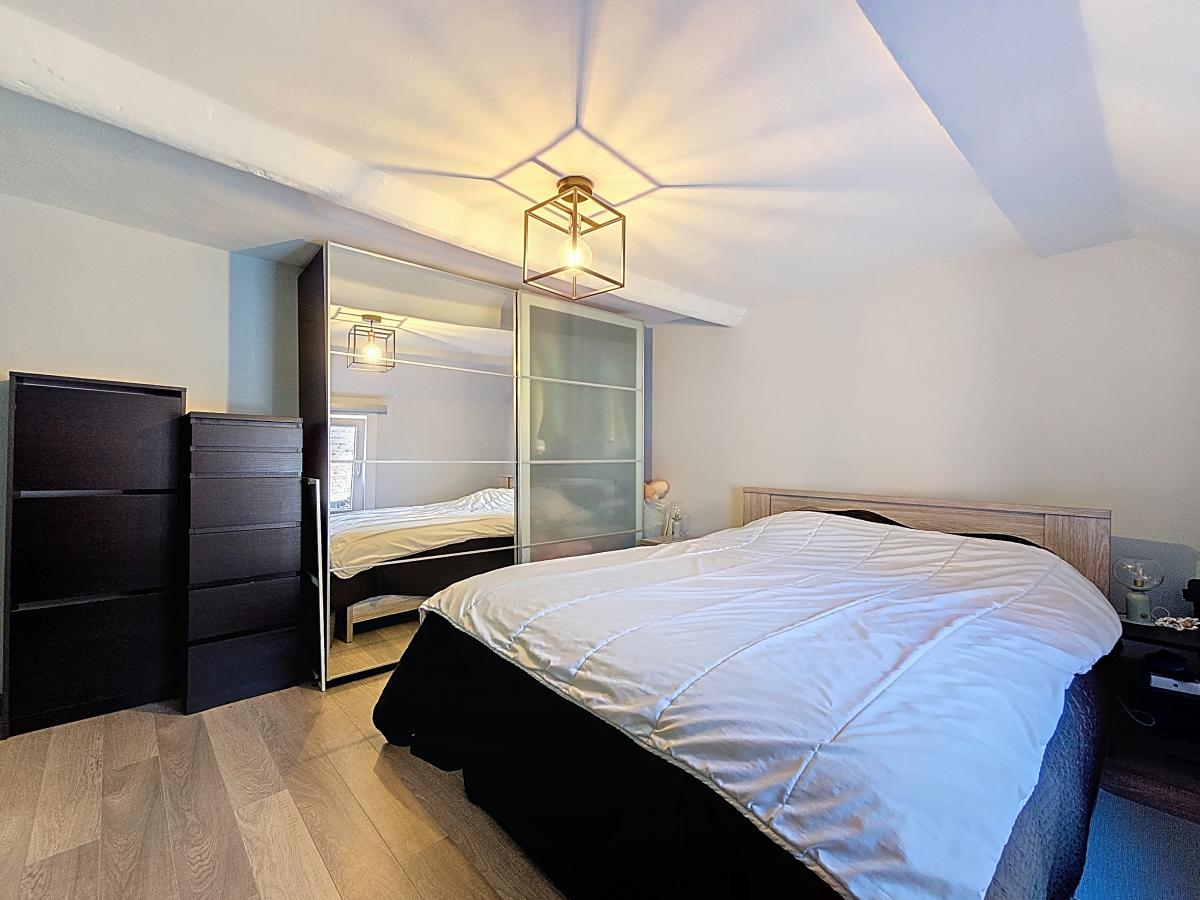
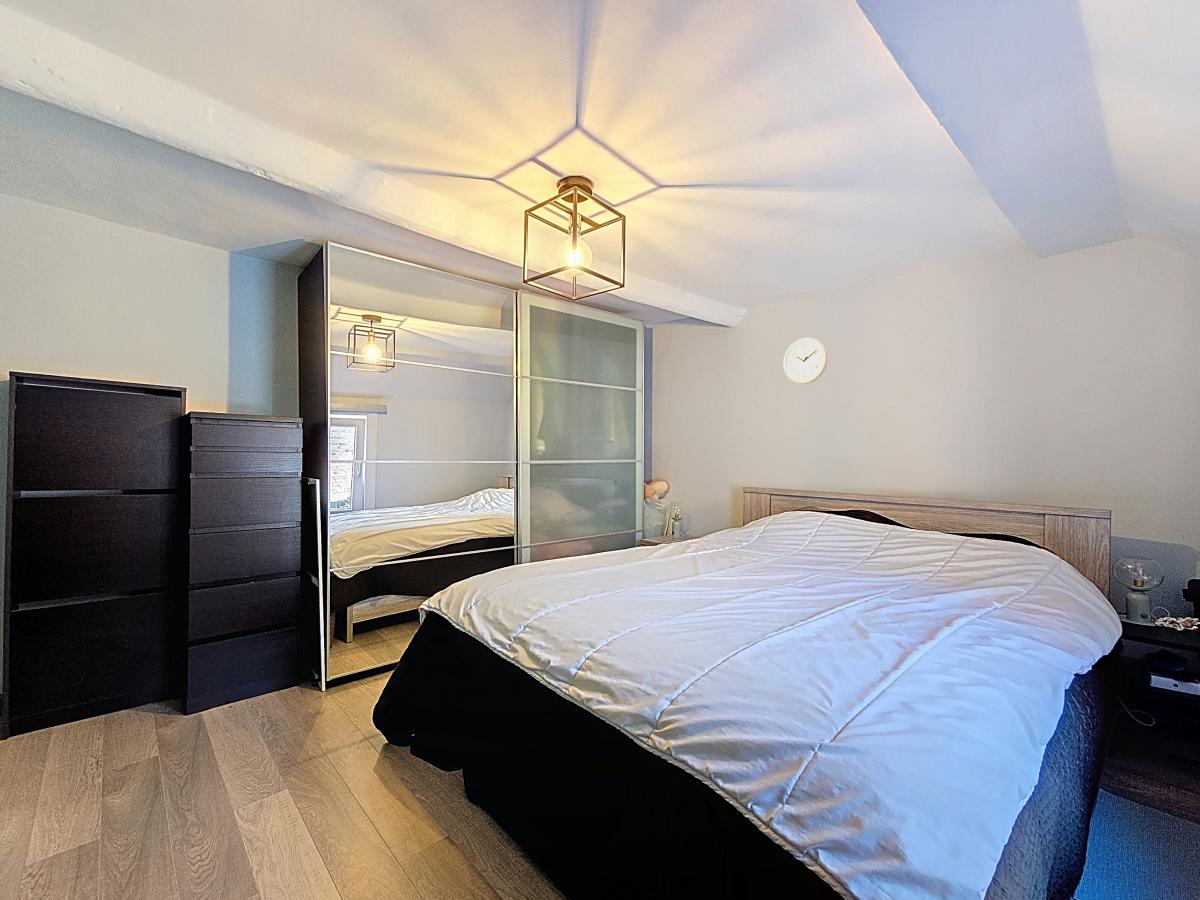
+ wall clock (804, 360)
